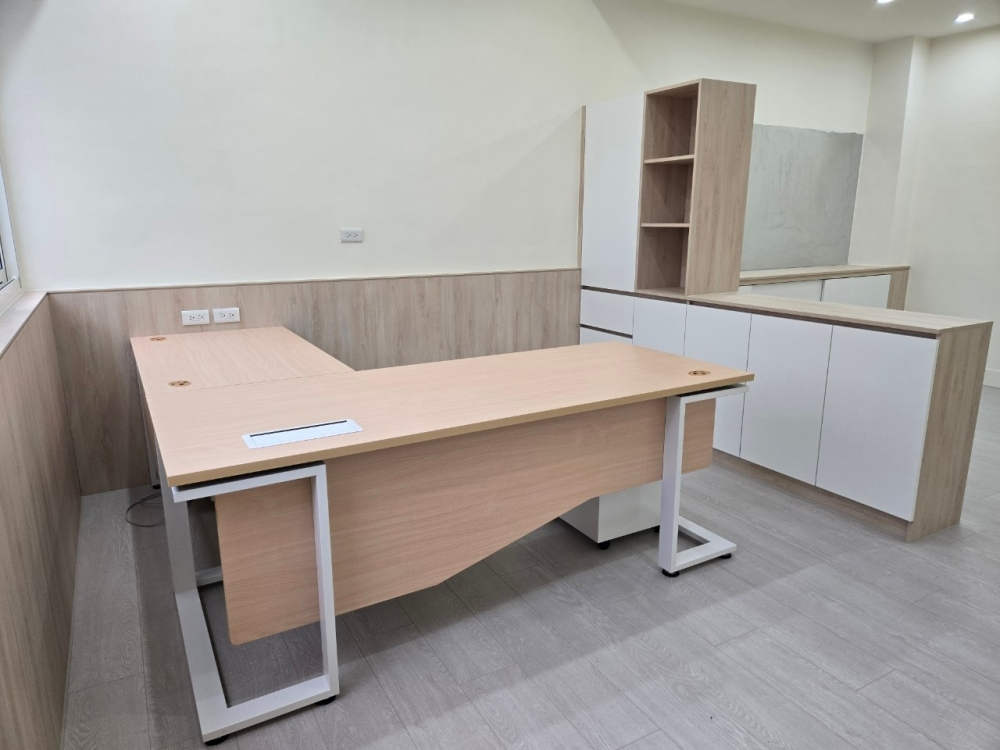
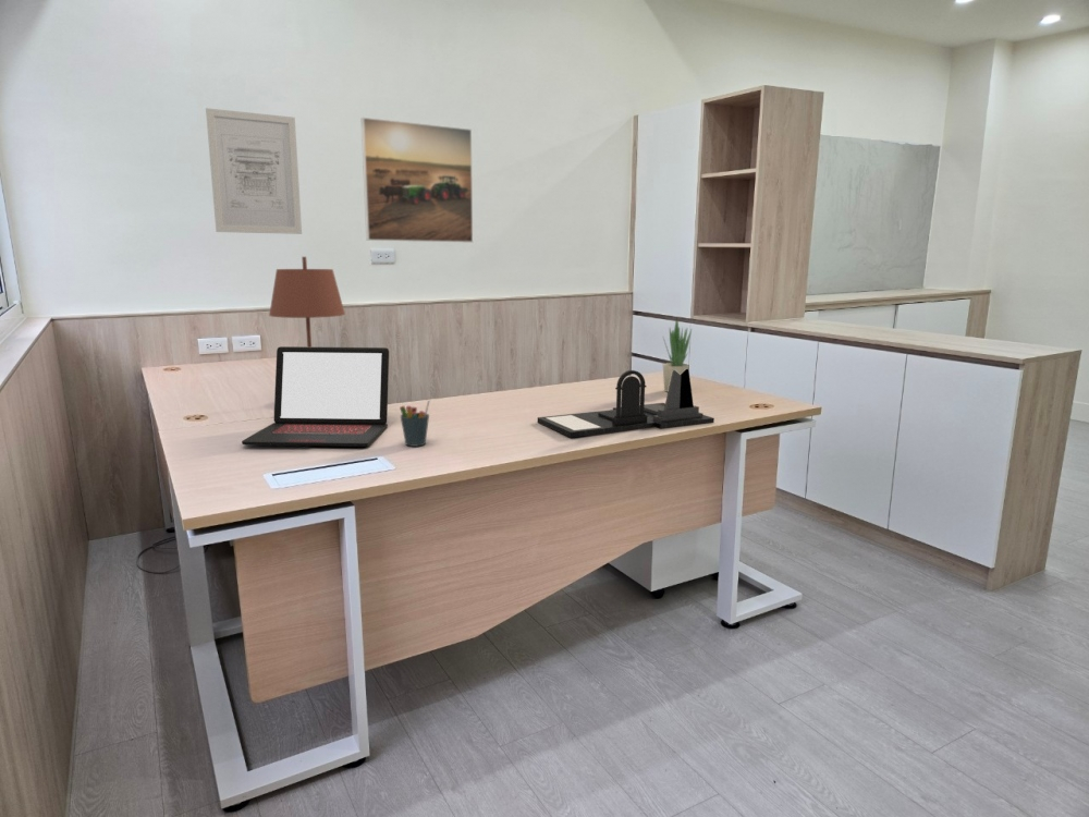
+ desk organizer (624, 393)
+ table lamp (306, 330)
+ wall art (256, 173)
+ potted plant (678, 354)
+ pen holder (414, 422)
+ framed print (419, 183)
+ laptop (319, 394)
